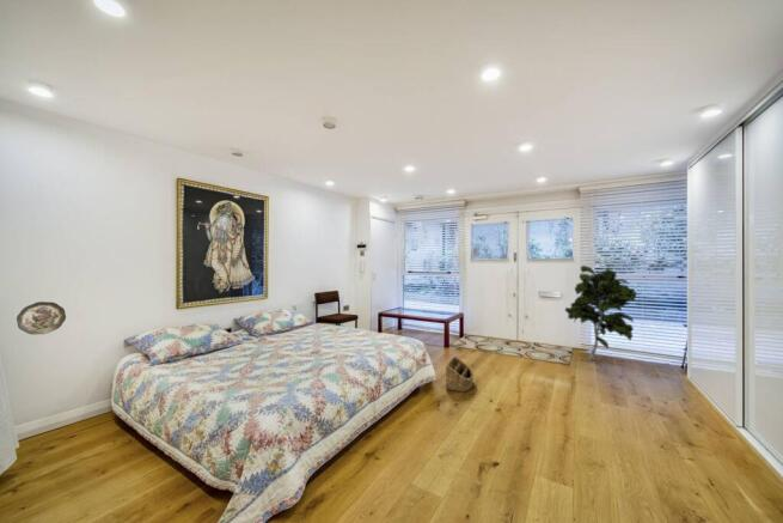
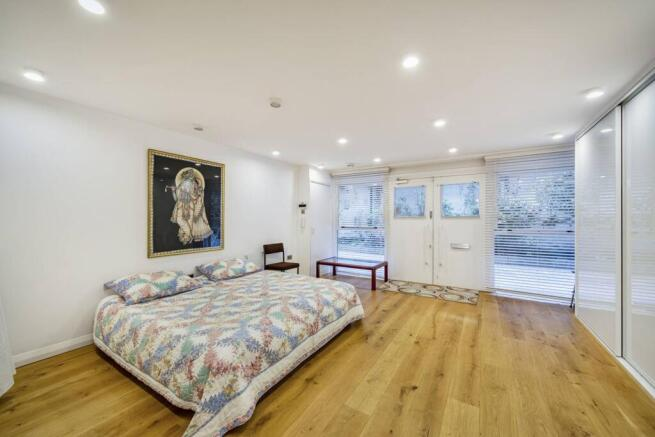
- decorative plate (42, 317)
- basket (460, 372)
- indoor plant (598, 312)
